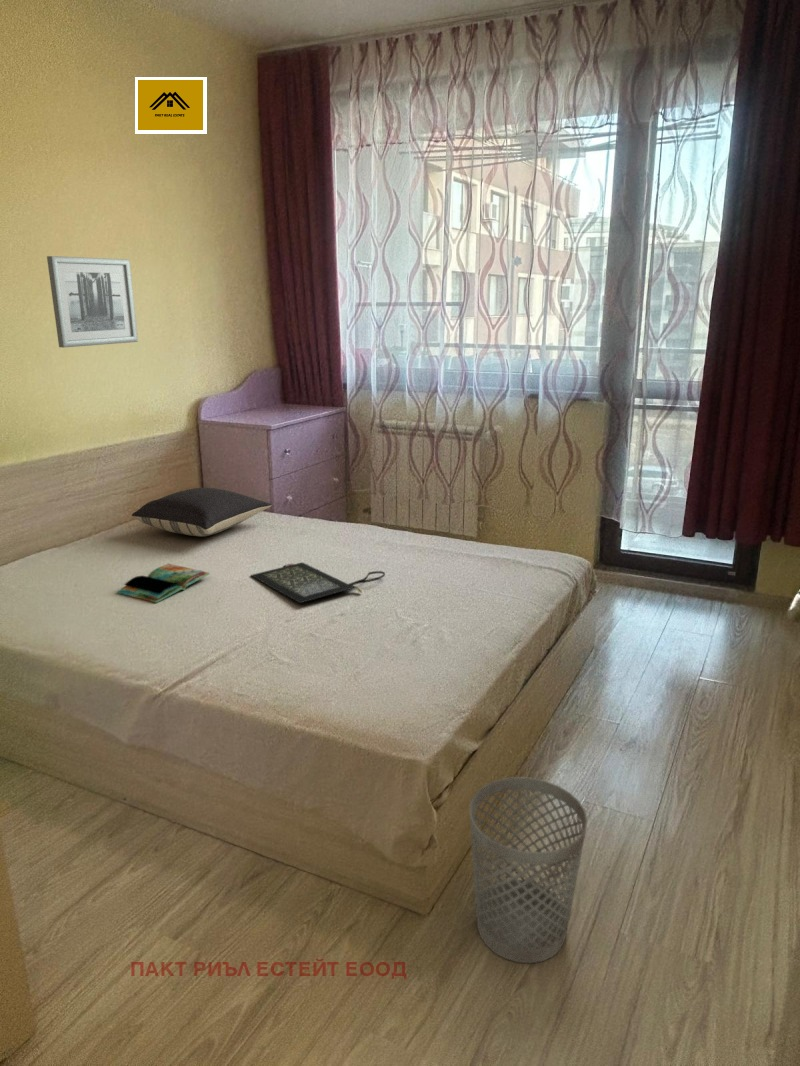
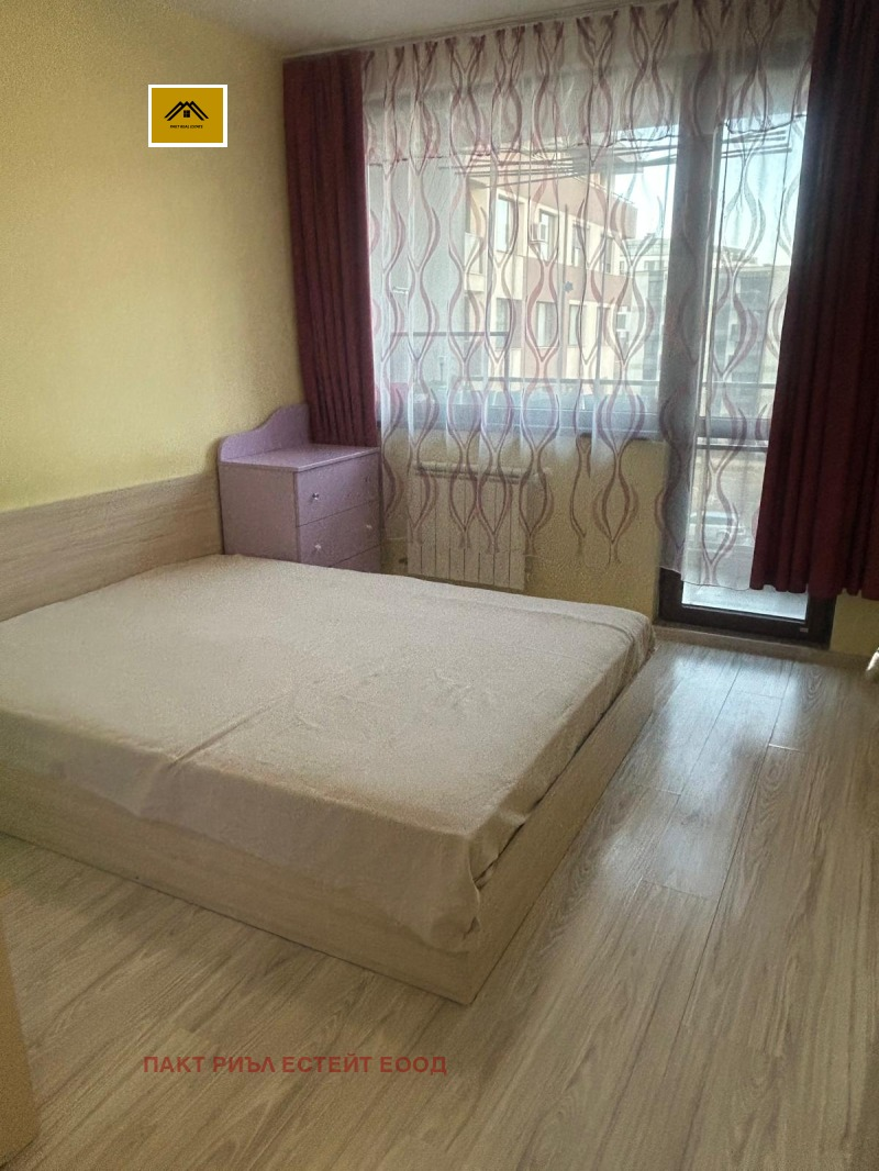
- book (164, 580)
- pillow (202, 510)
- wall art (95, 301)
- wastebasket (524, 871)
- clutch bag (306, 581)
